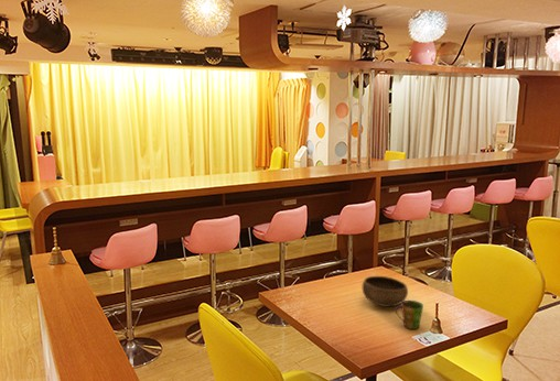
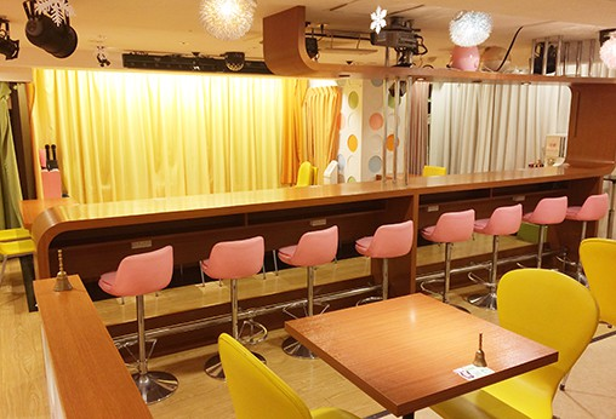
- bowl (384, 292)
- cup (408, 315)
